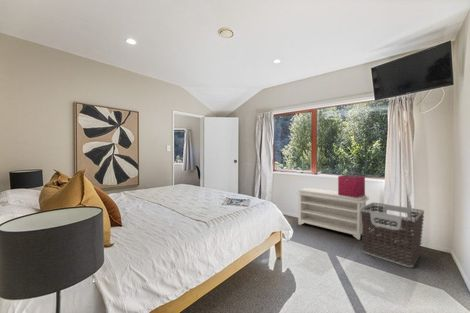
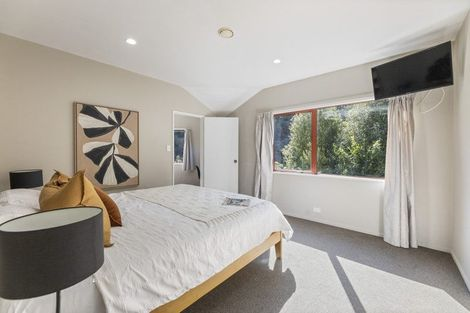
- bench (330, 210)
- storage bin (351, 185)
- clothes hamper (391, 231)
